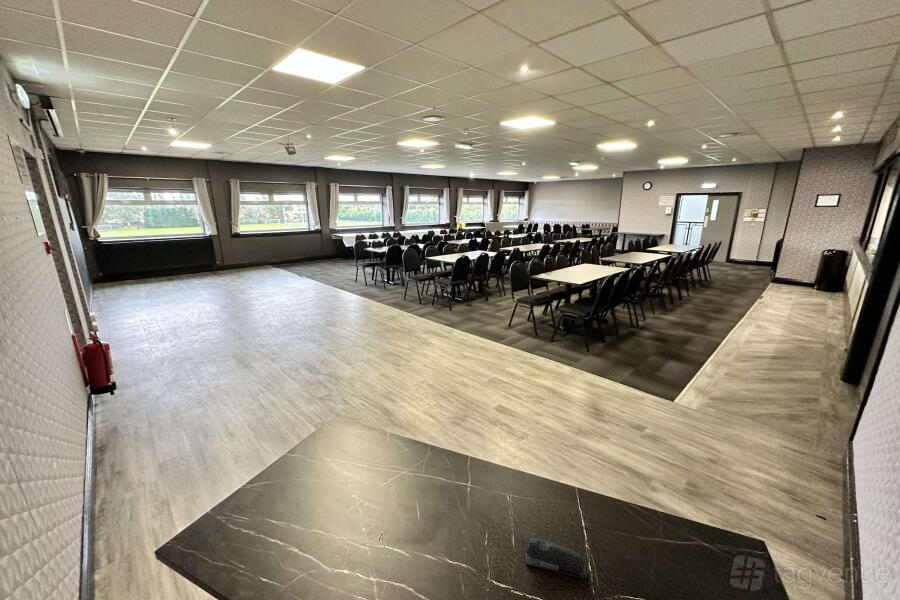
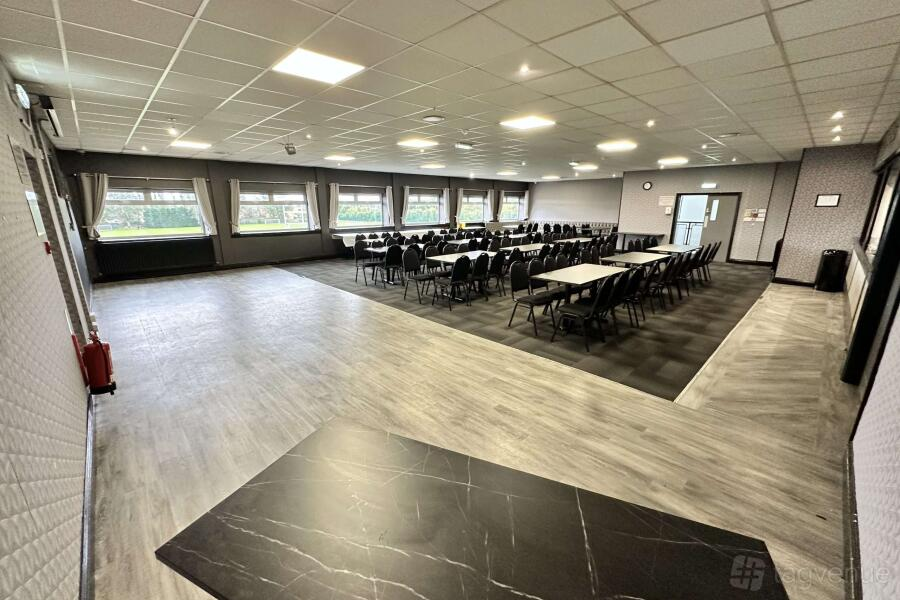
- stapler (556, 556)
